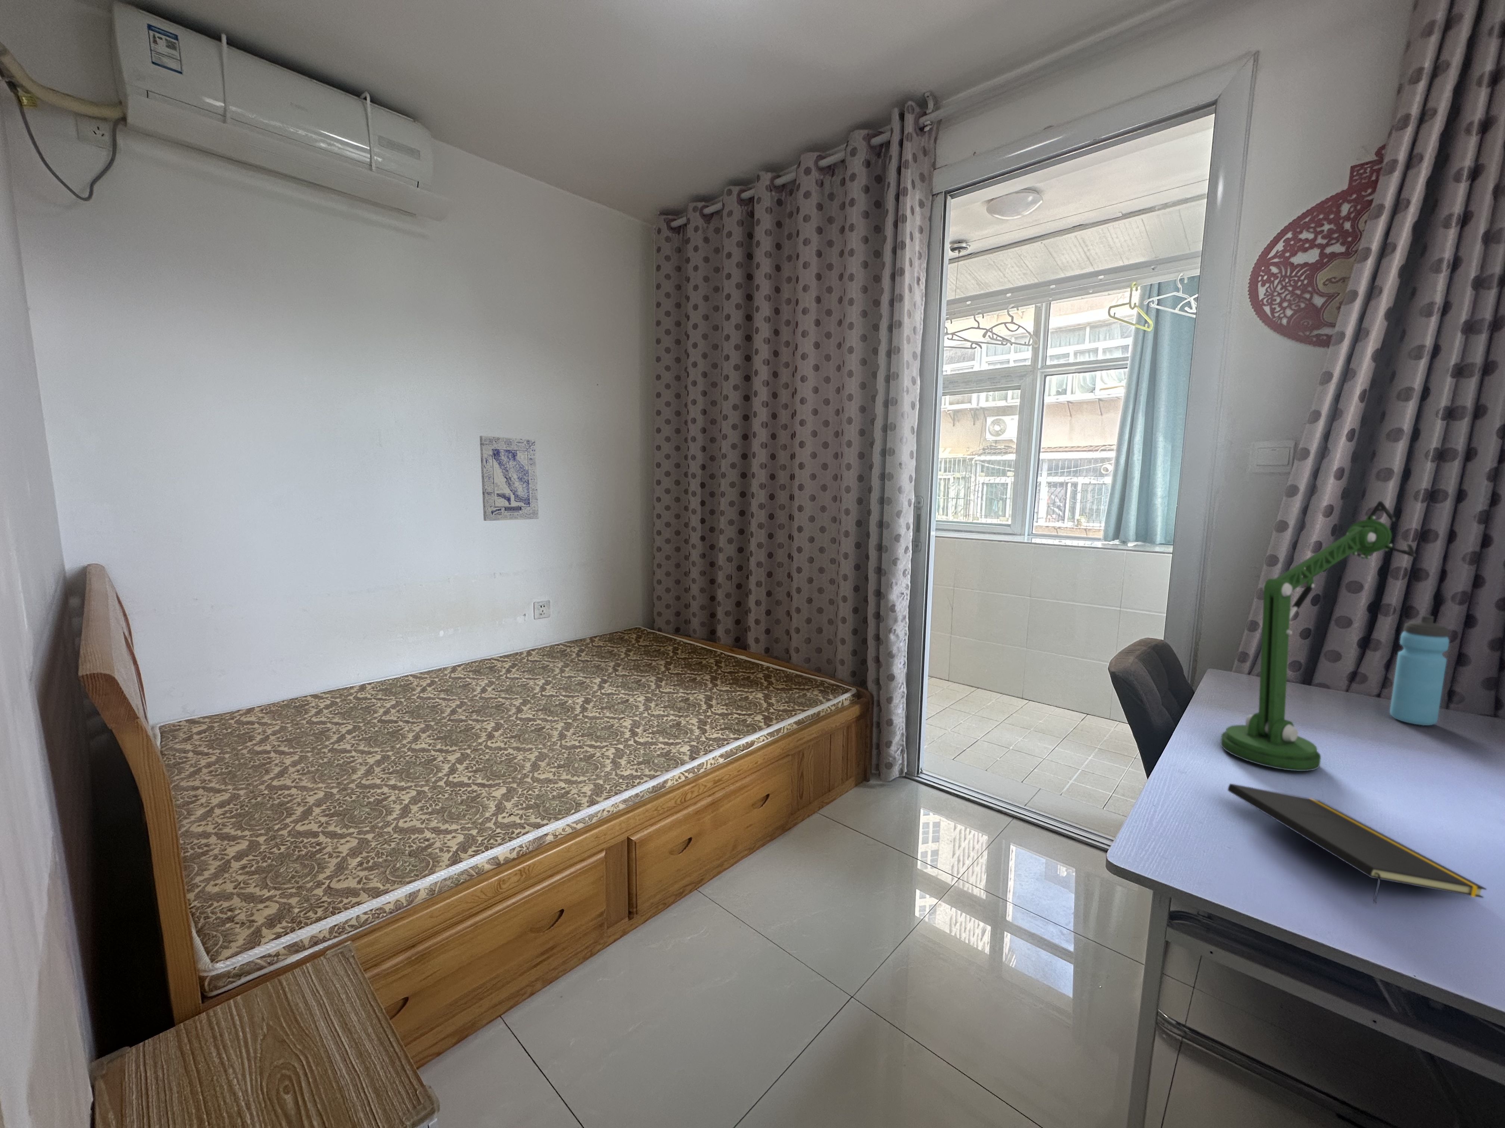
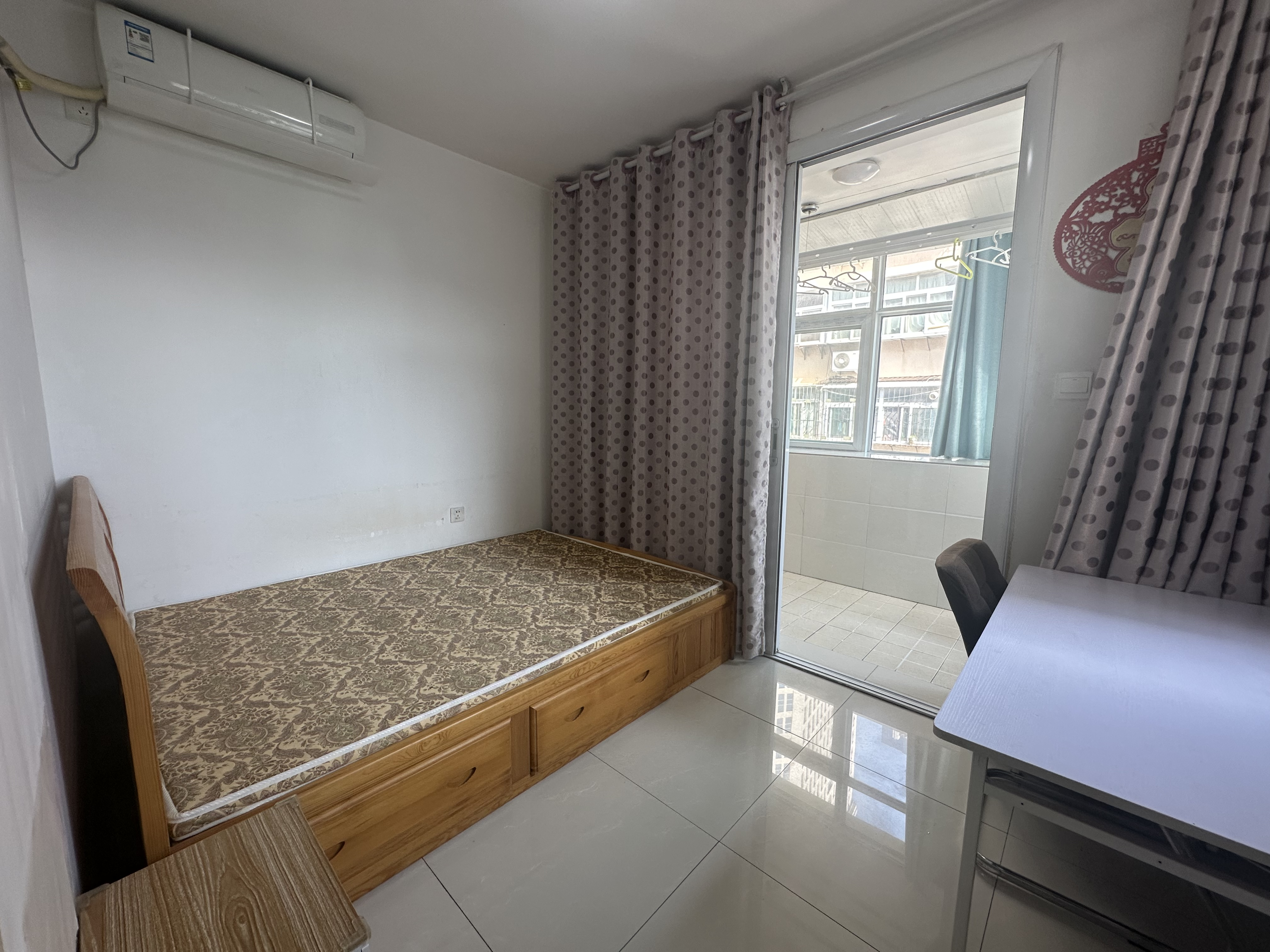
- desk lamp (1299, 608)
- notepad (1341, 834)
- water bottle (1420, 668)
- wall art (511, 479)
